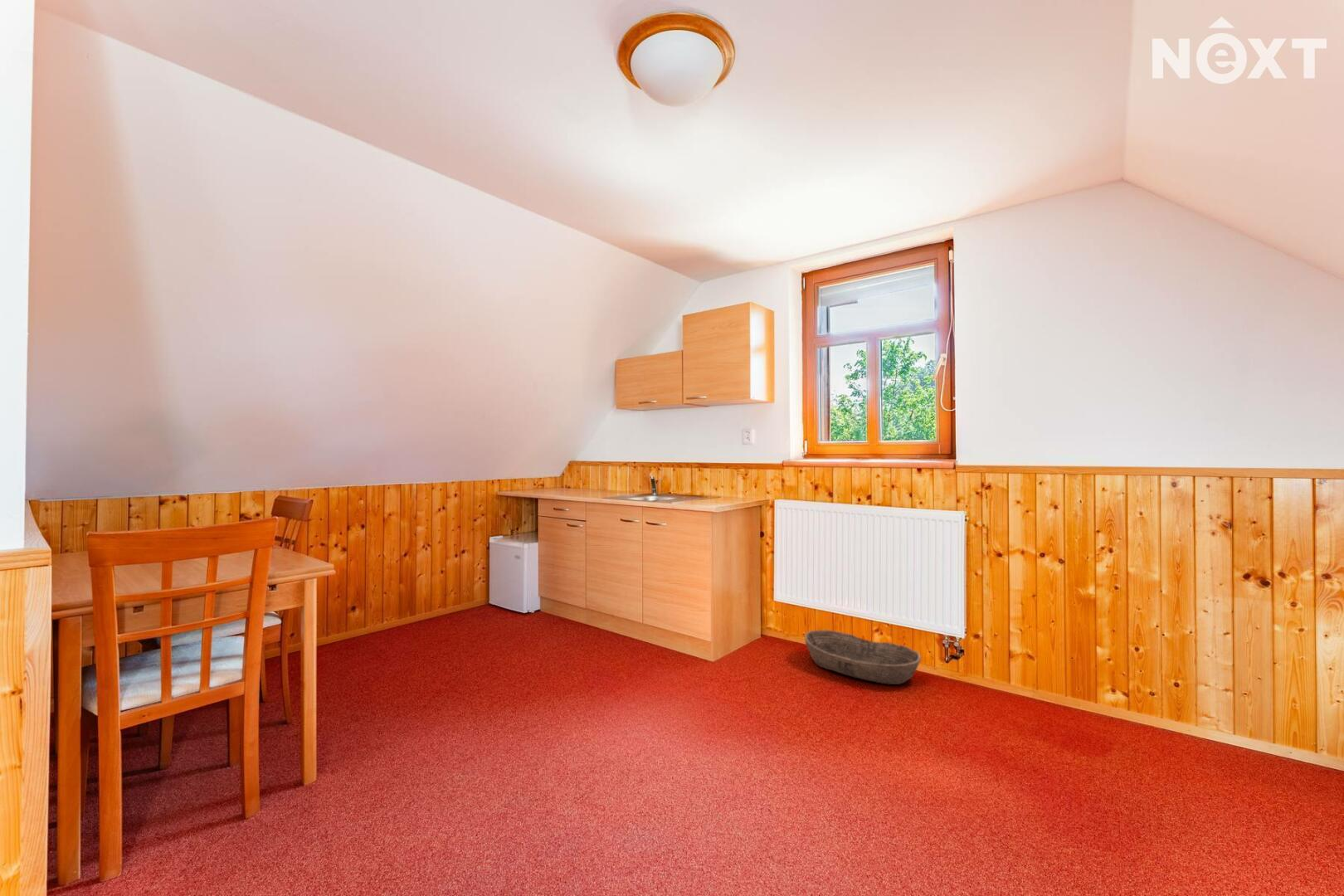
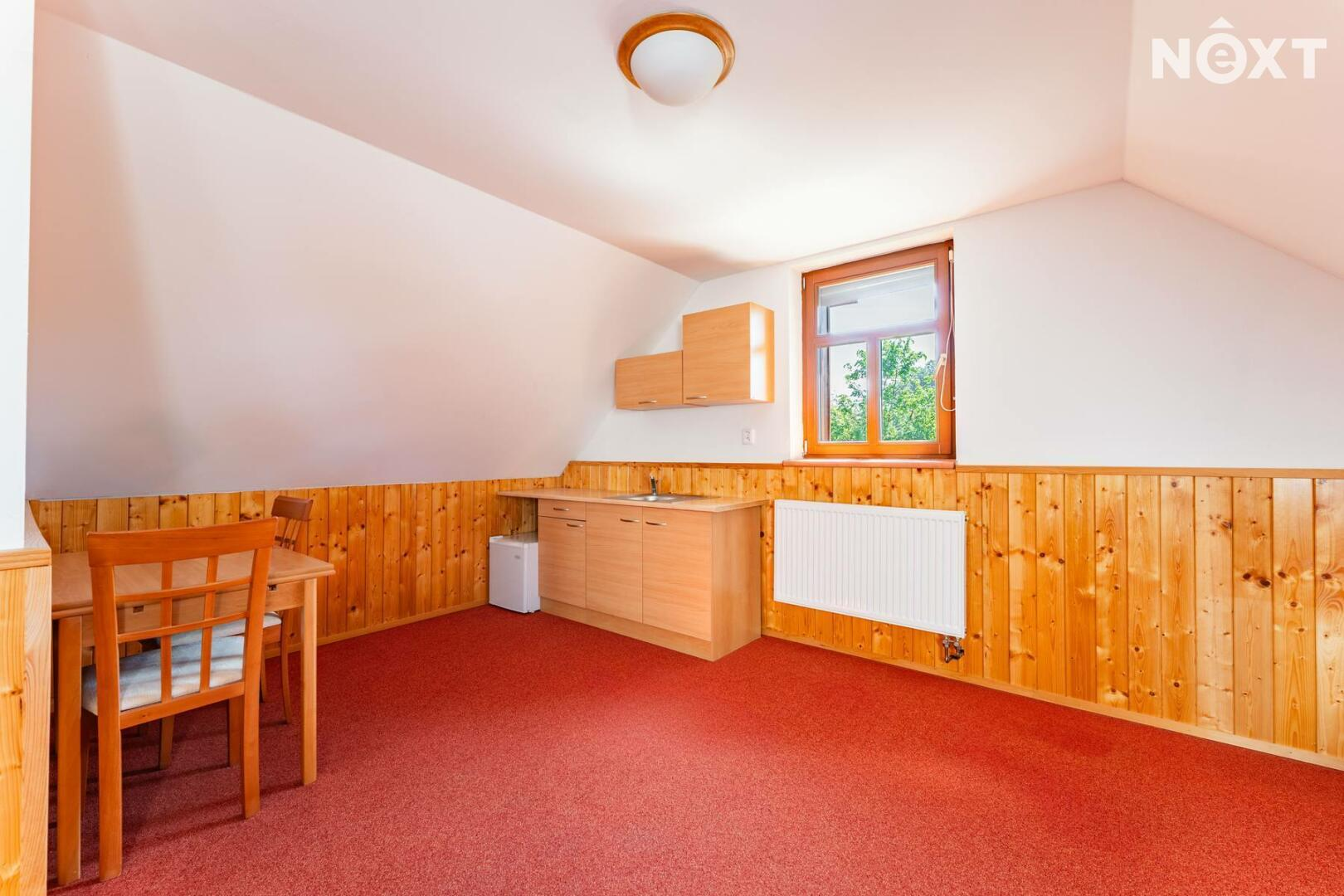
- basket (860, 656)
